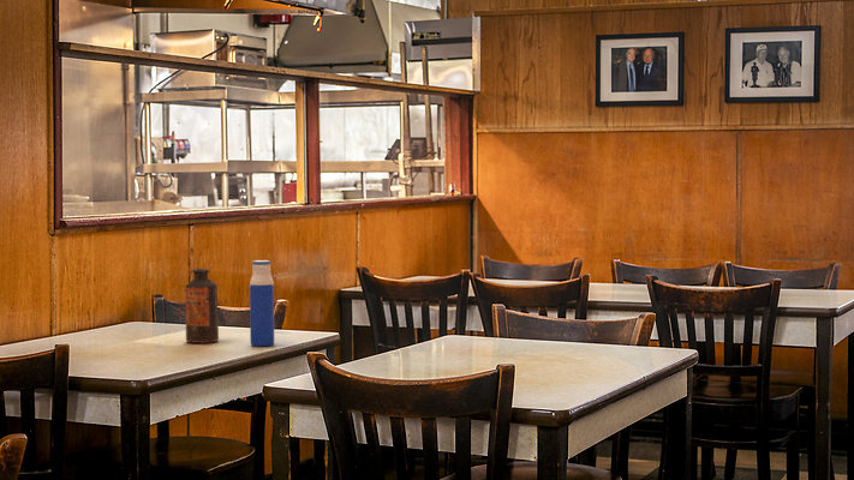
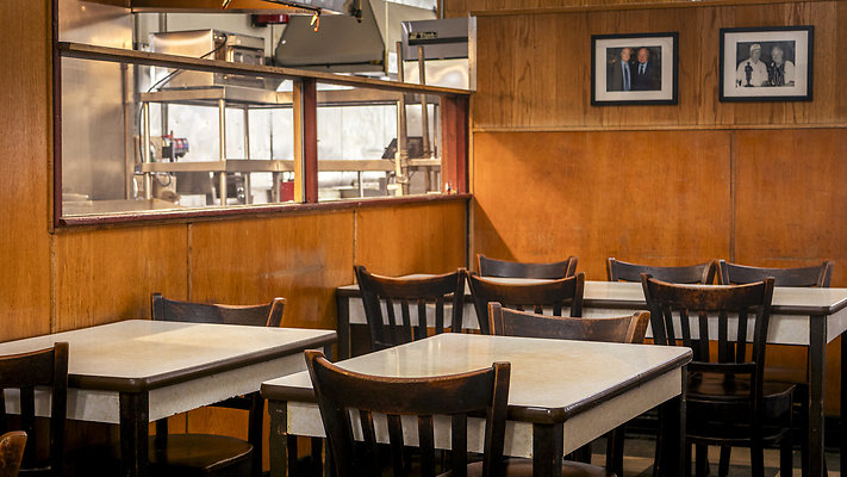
- bottle (202, 305)
- water bottle (262, 302)
